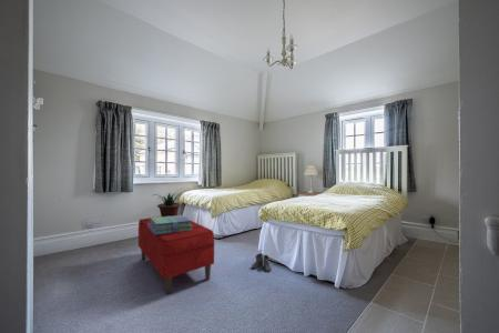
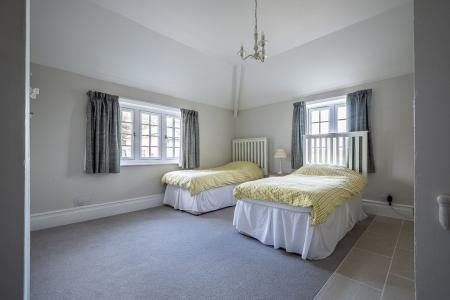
- potted plant (167, 205)
- bench (172, 245)
- boots (261, 261)
- stack of books (170, 224)
